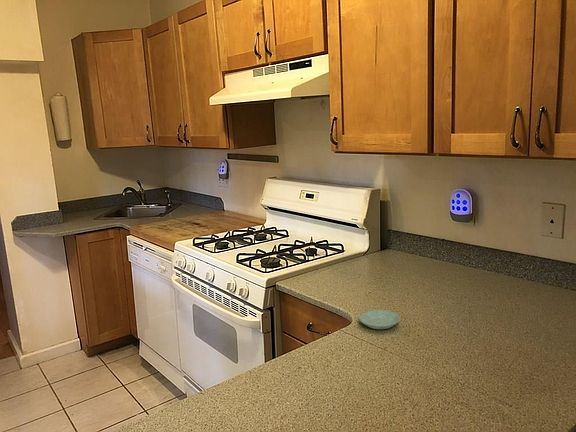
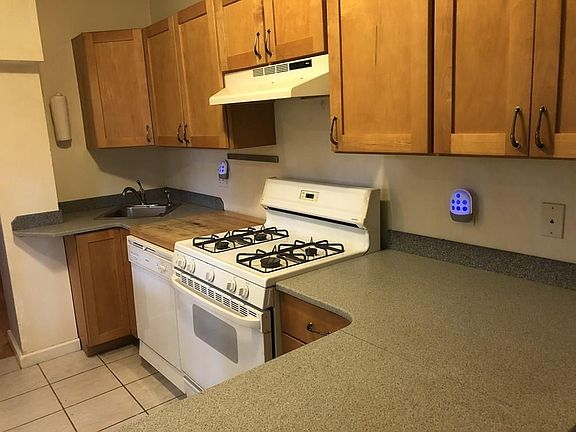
- saucer (379, 321)
